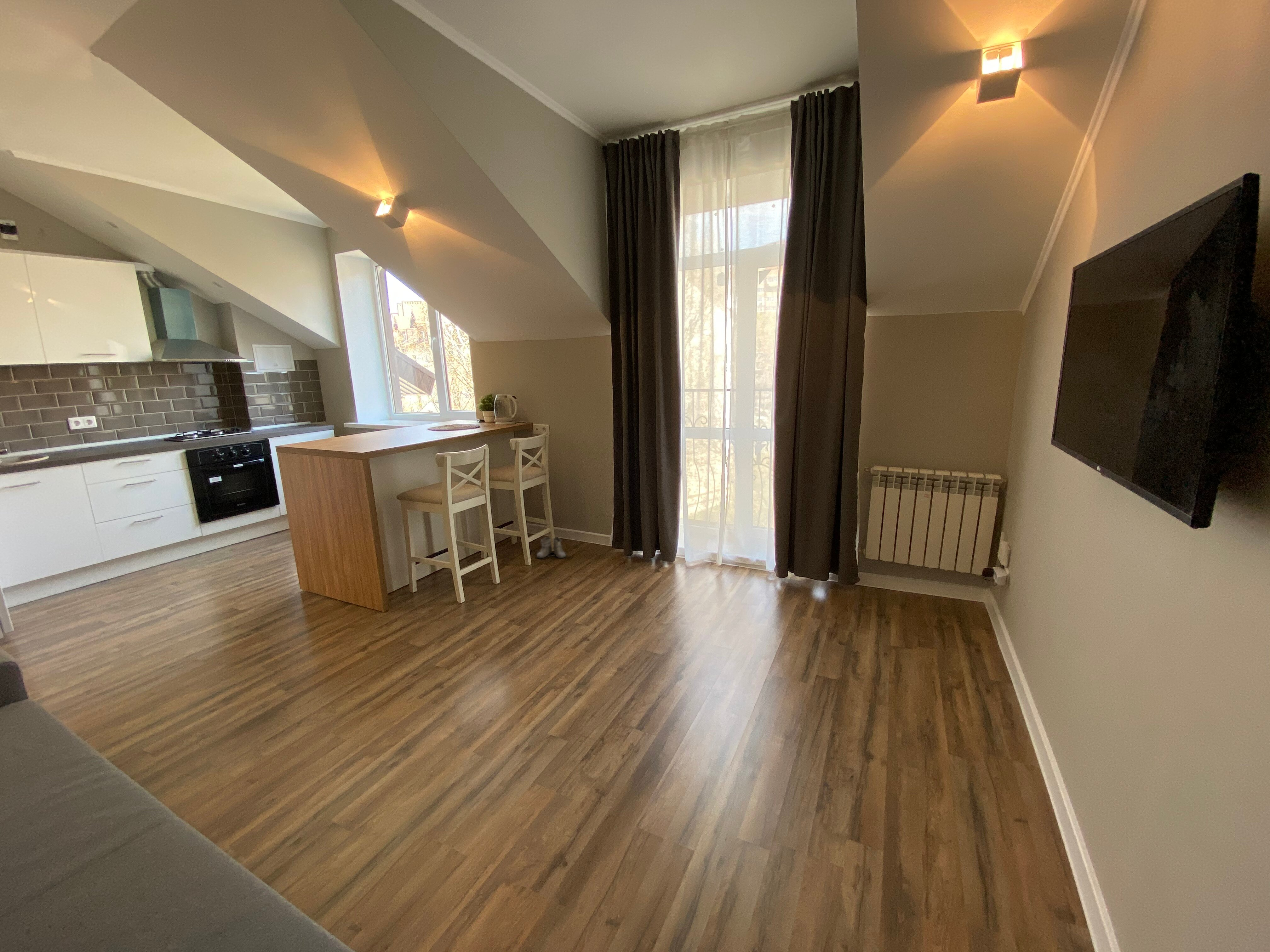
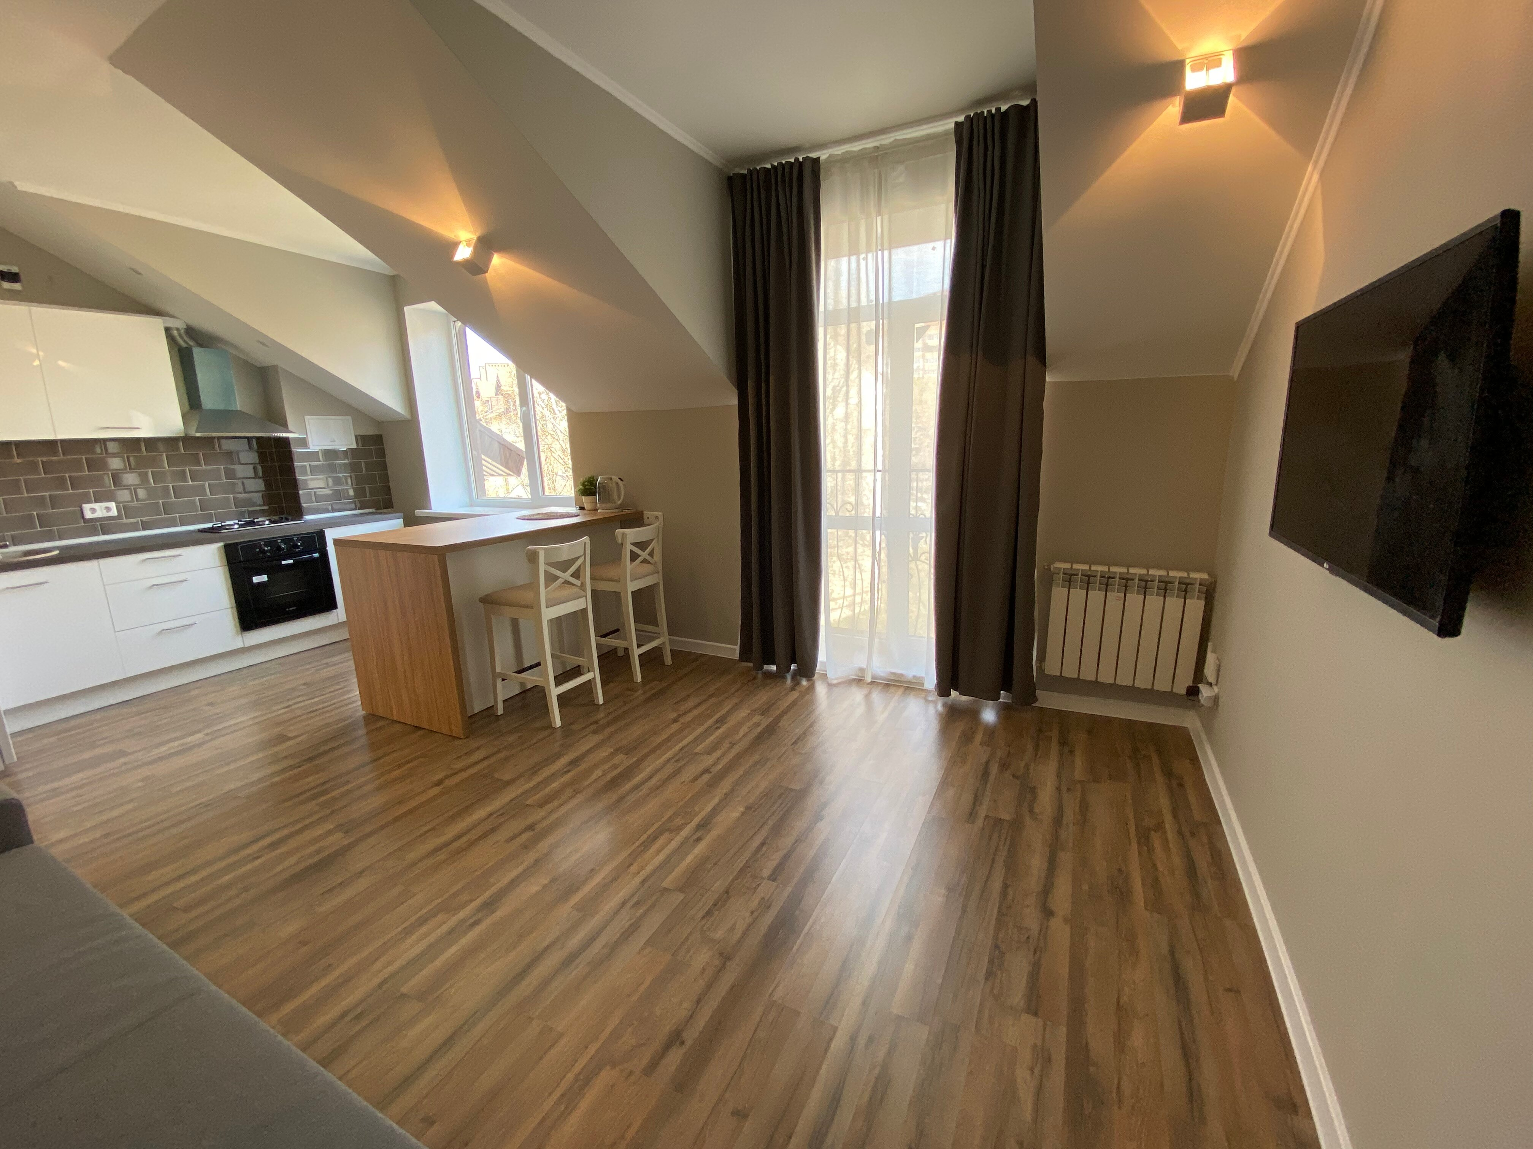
- boots (551, 547)
